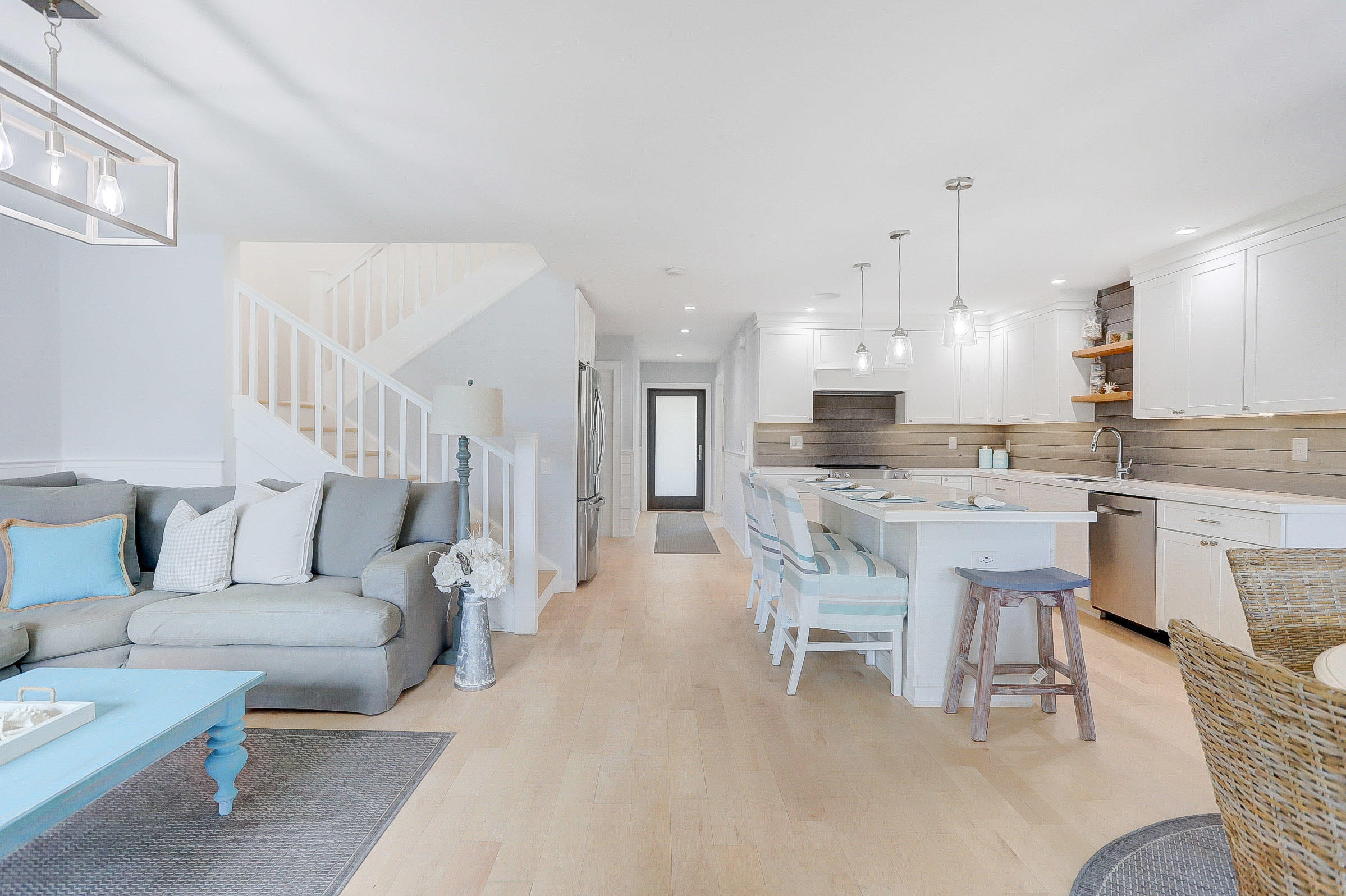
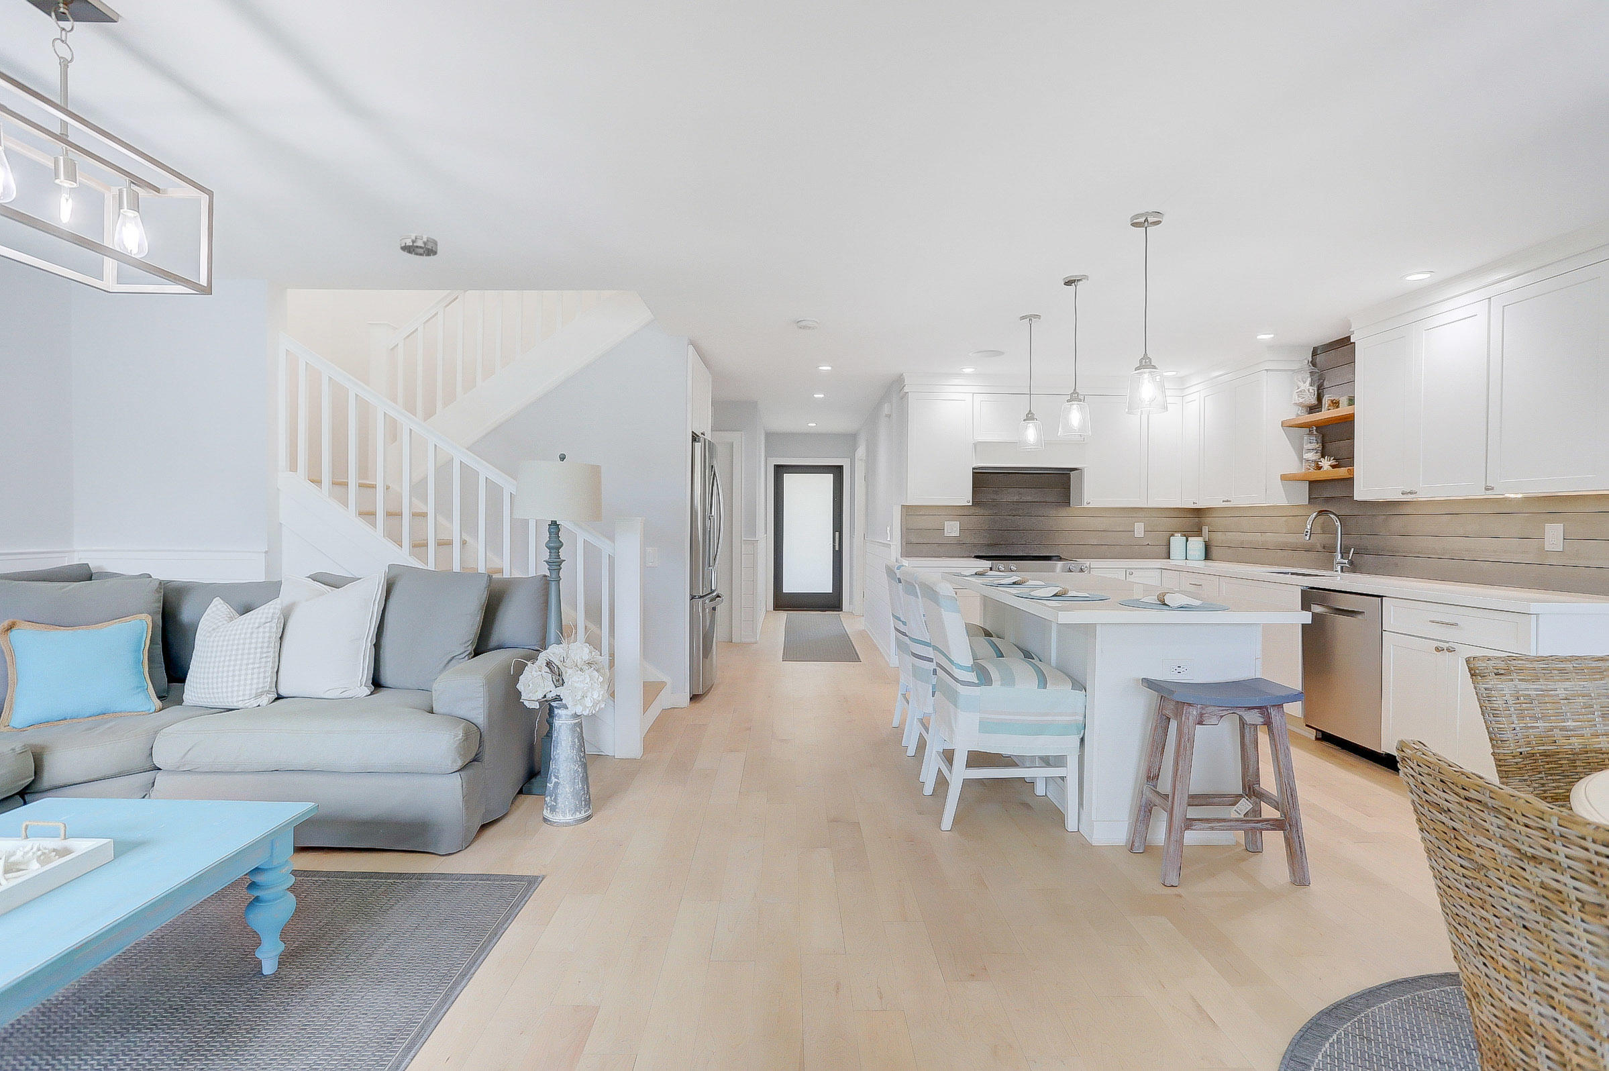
+ smoke detector (418, 244)
